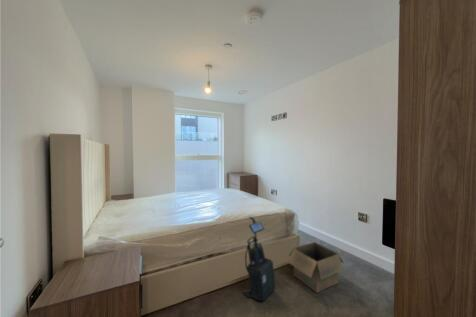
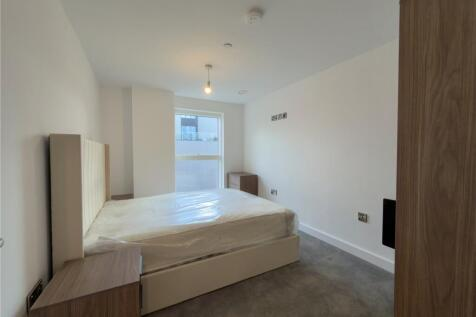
- vacuum cleaner (257, 255)
- box (314, 264)
